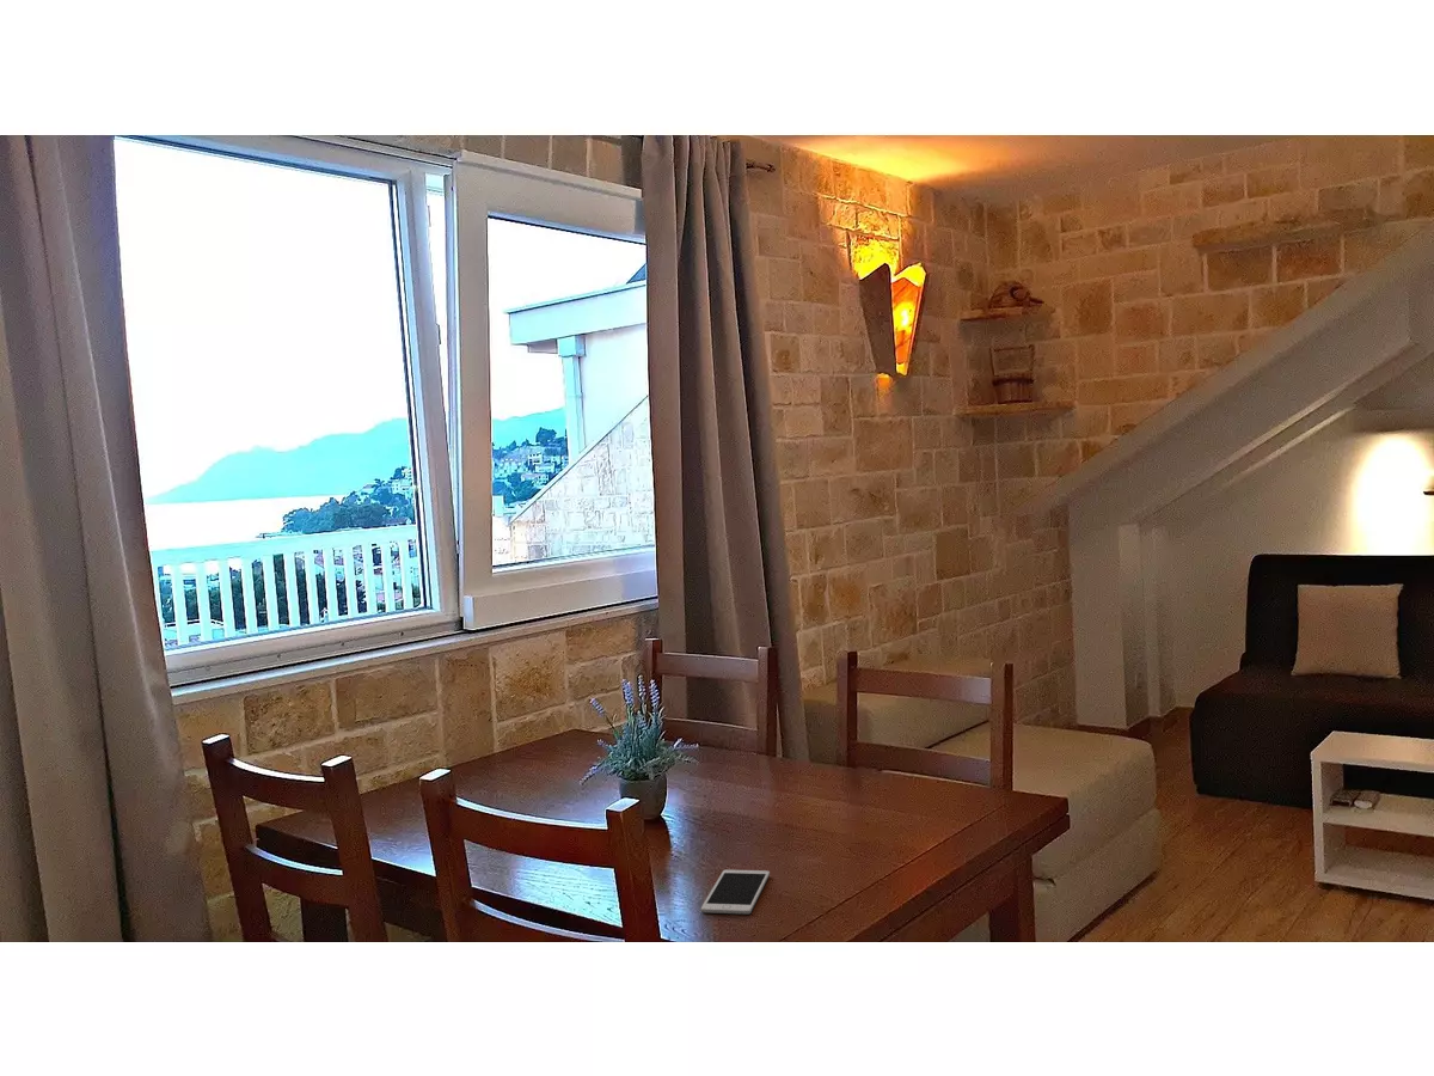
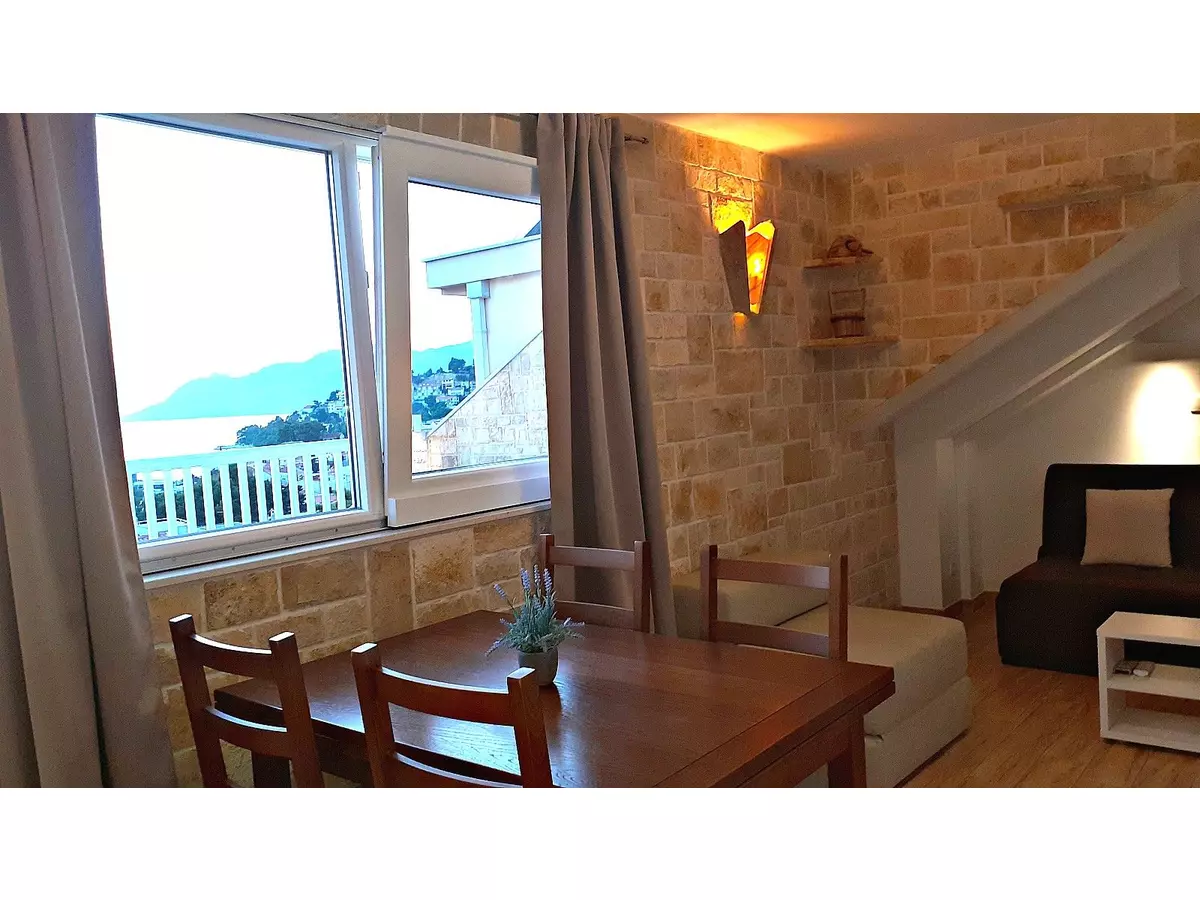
- cell phone (736, 891)
